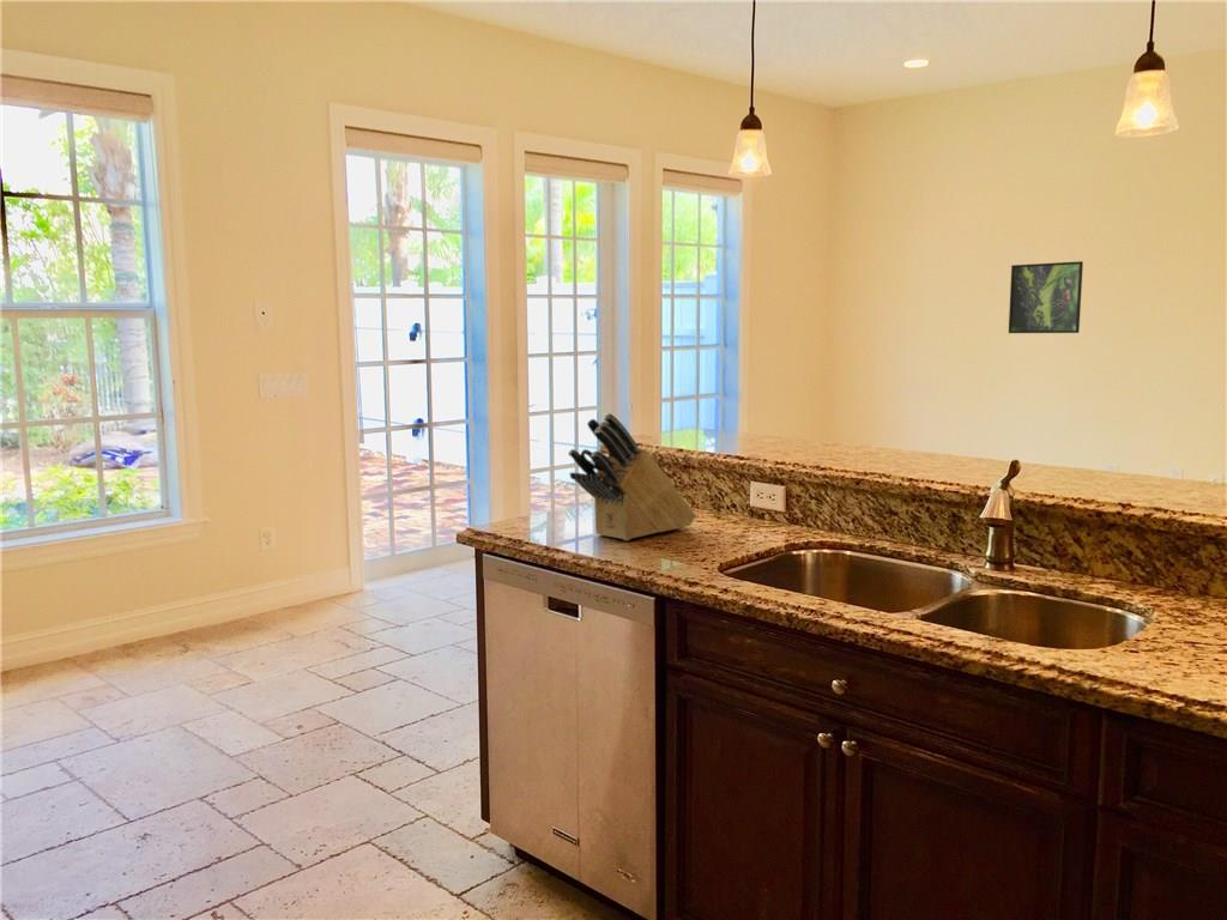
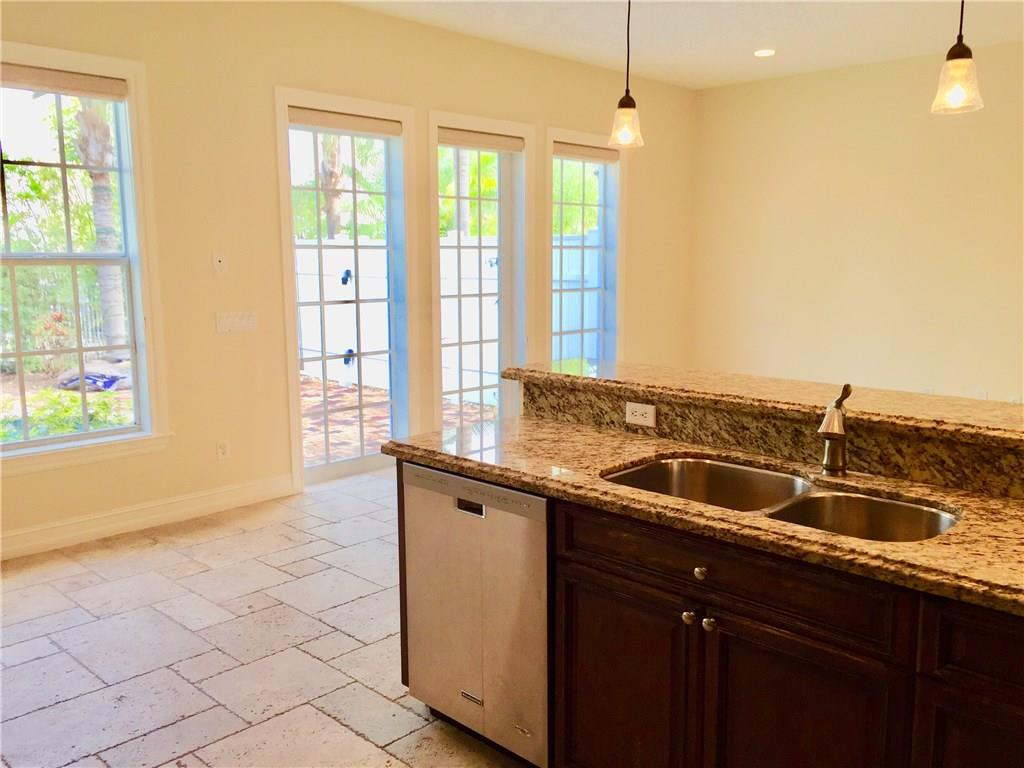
- knife block (633, 472)
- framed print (1044, 298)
